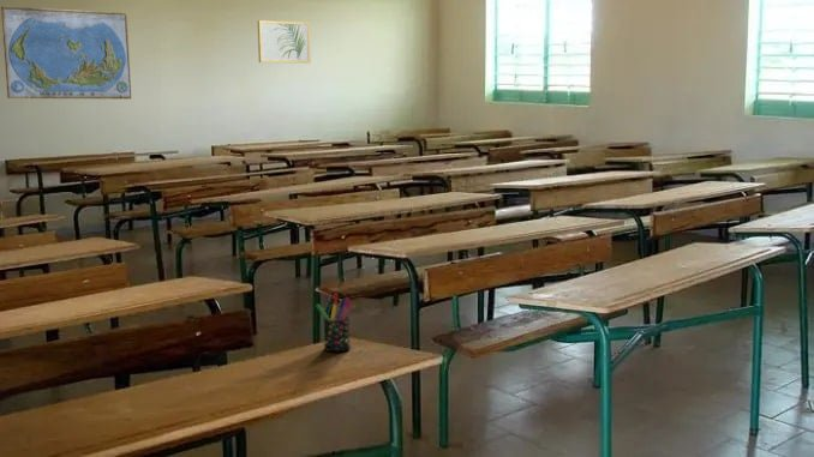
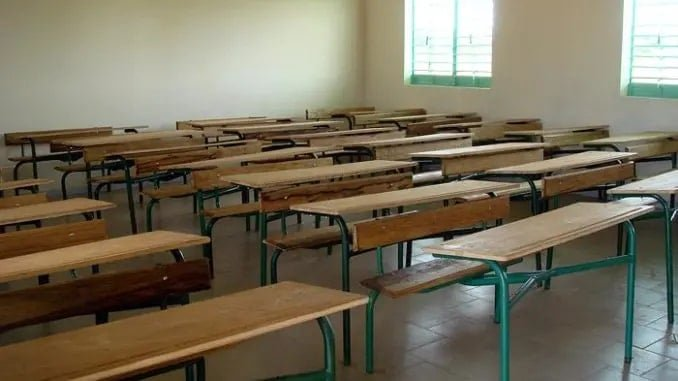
- pen holder (333, 321)
- world map (68, 54)
- wall art (285, 42)
